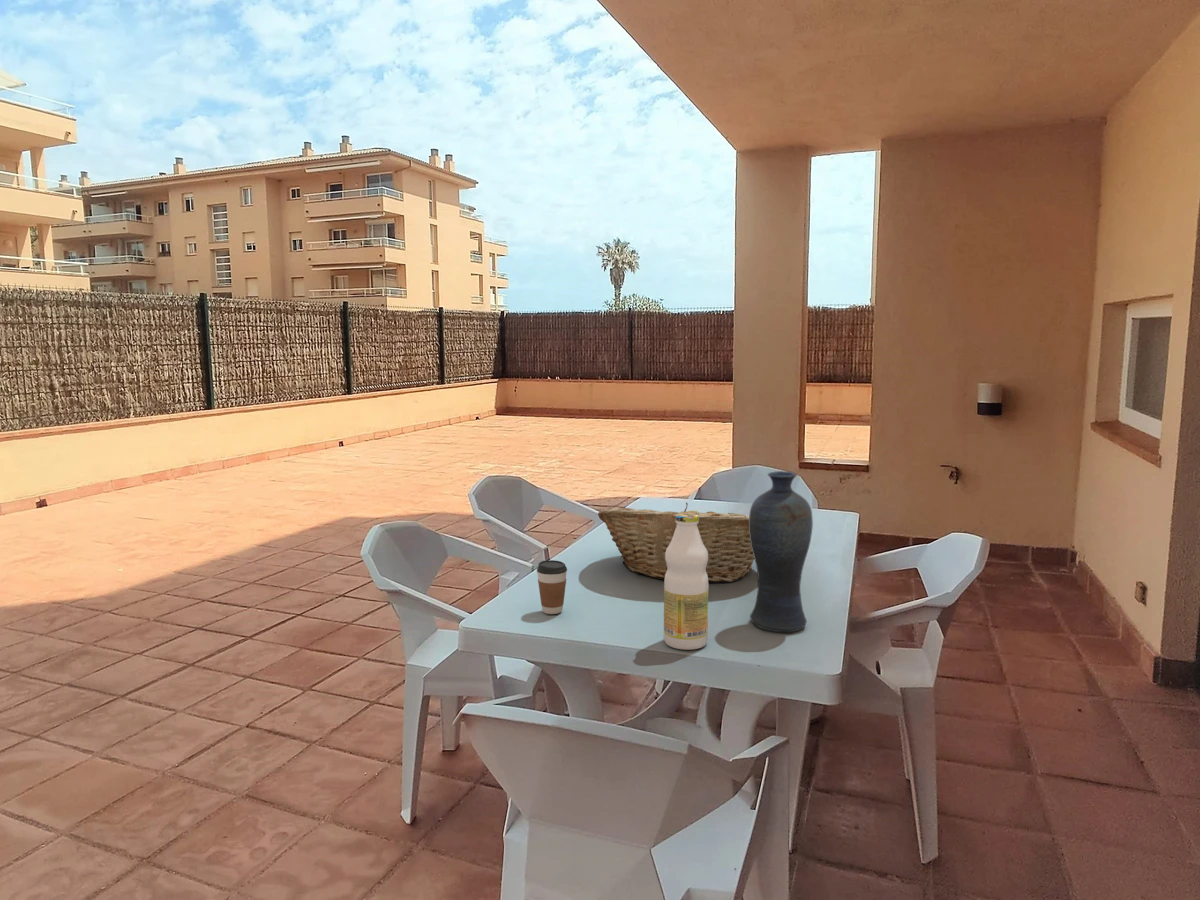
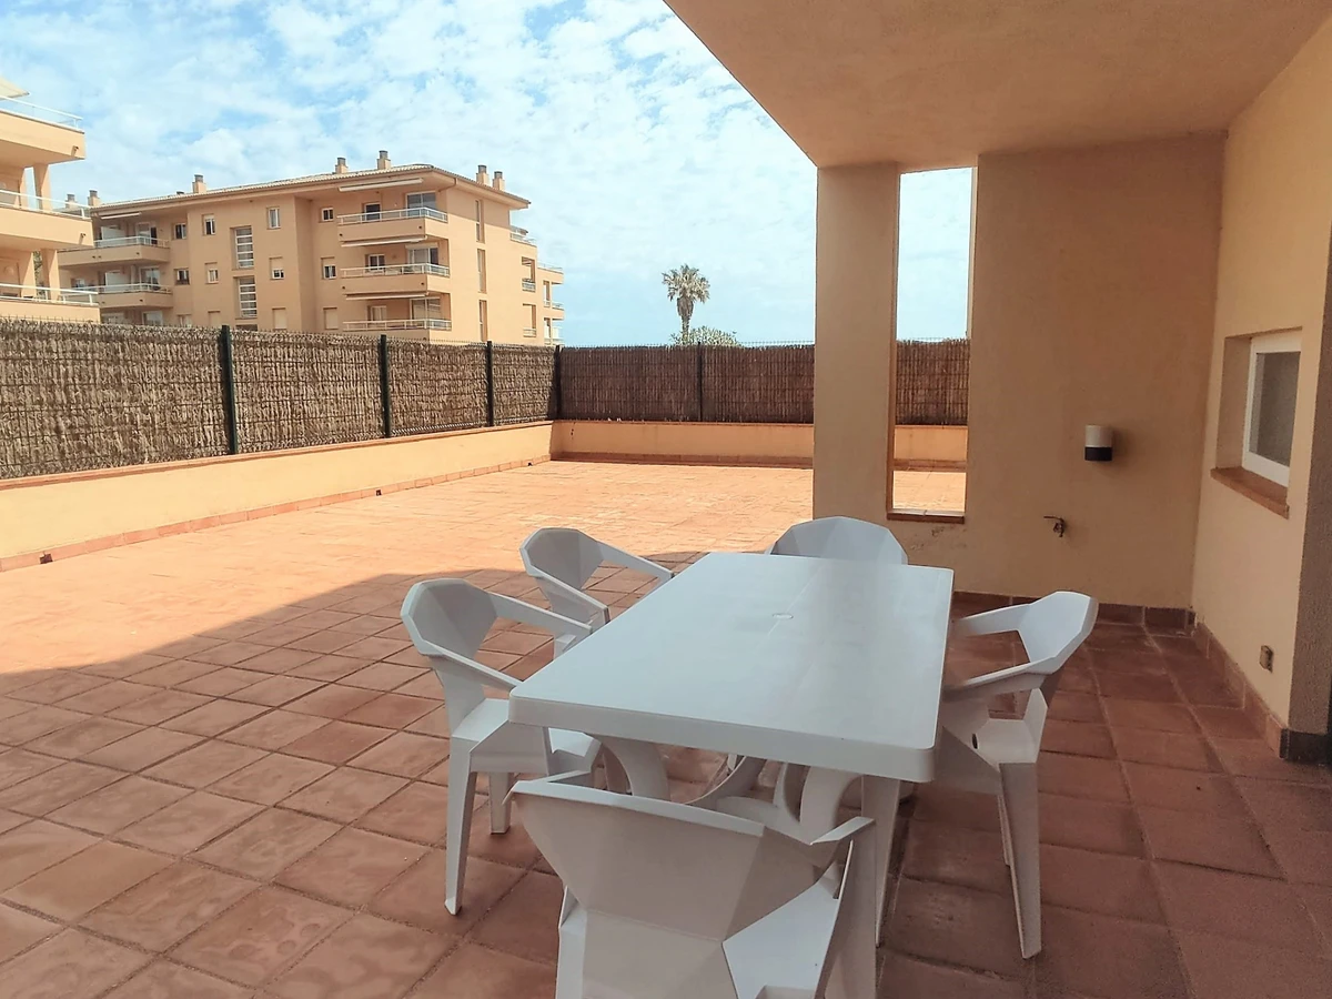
- bottle (686, 579)
- fruit basket (674, 531)
- coffee cup (552, 587)
- vase (779, 549)
